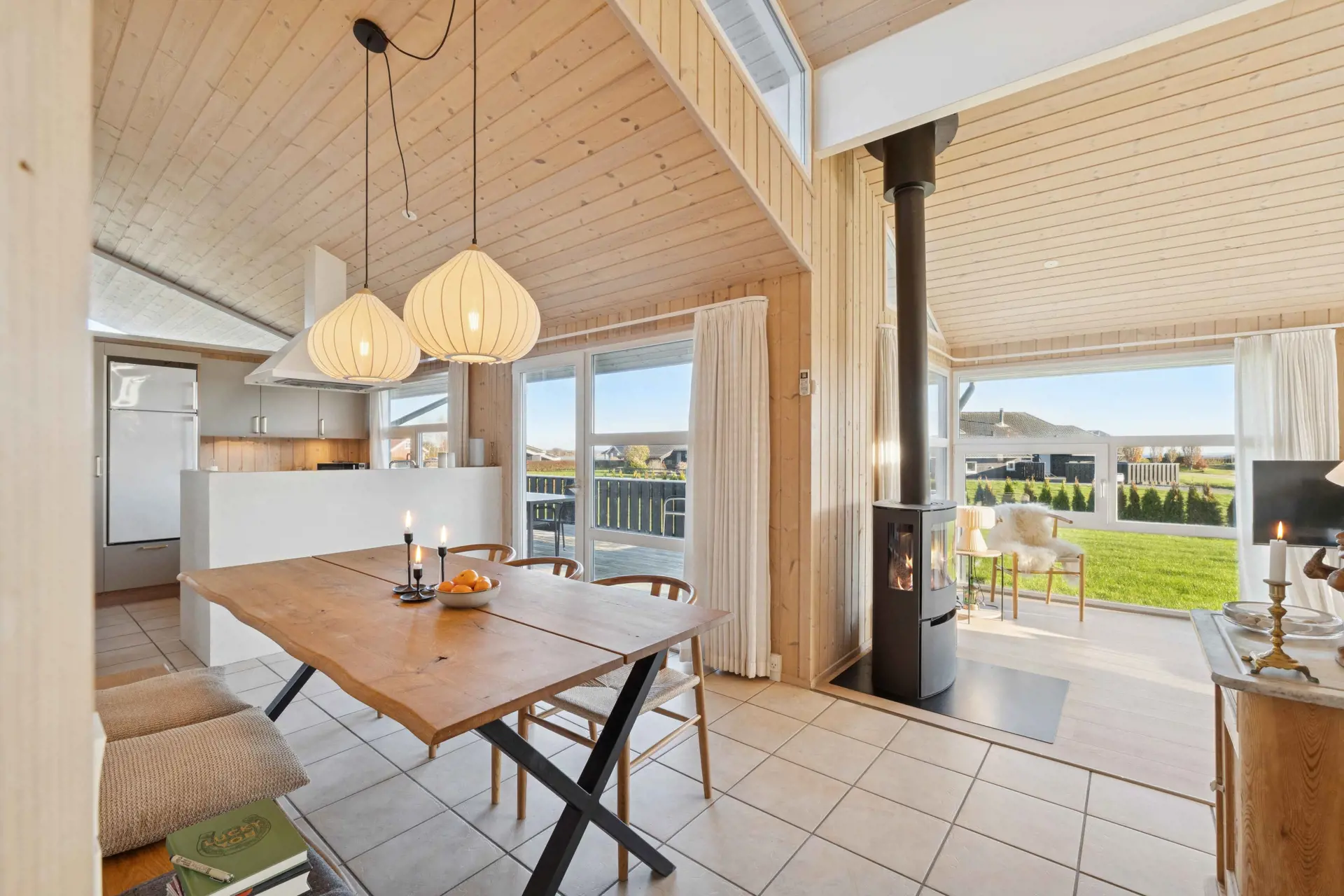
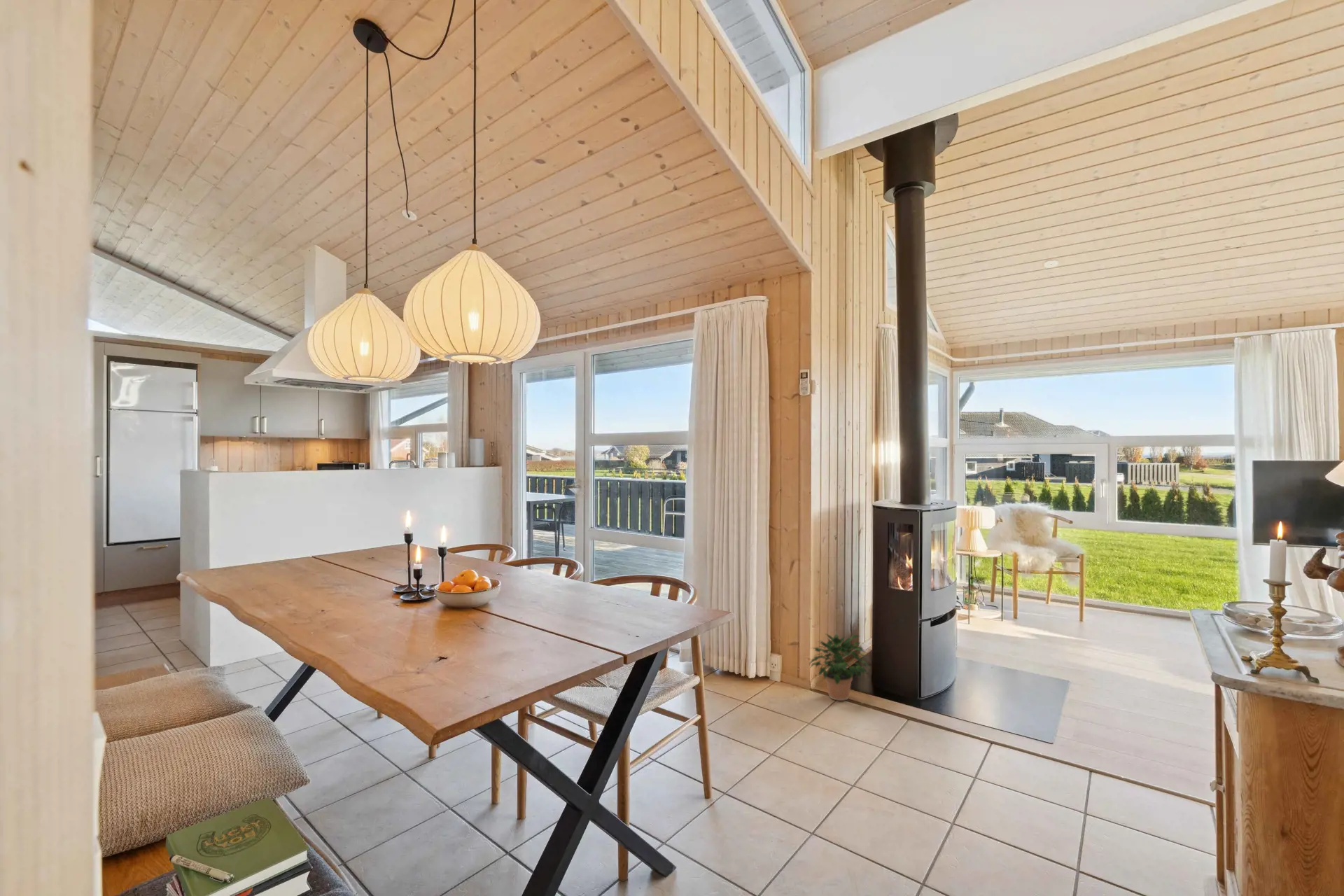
+ potted plant (840, 662)
